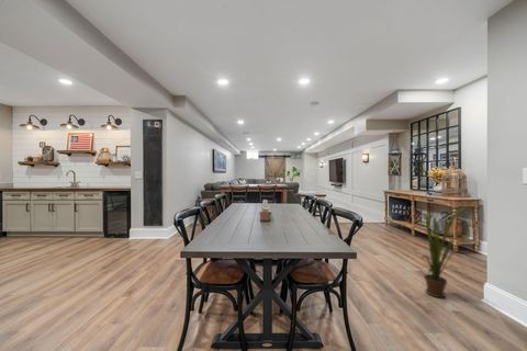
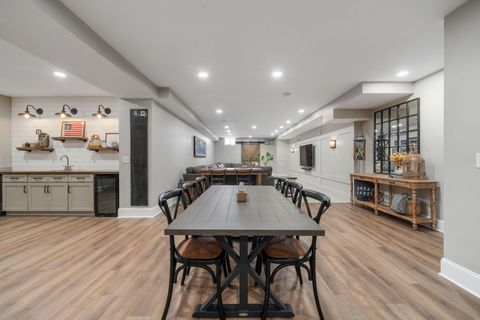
- house plant (438, 250)
